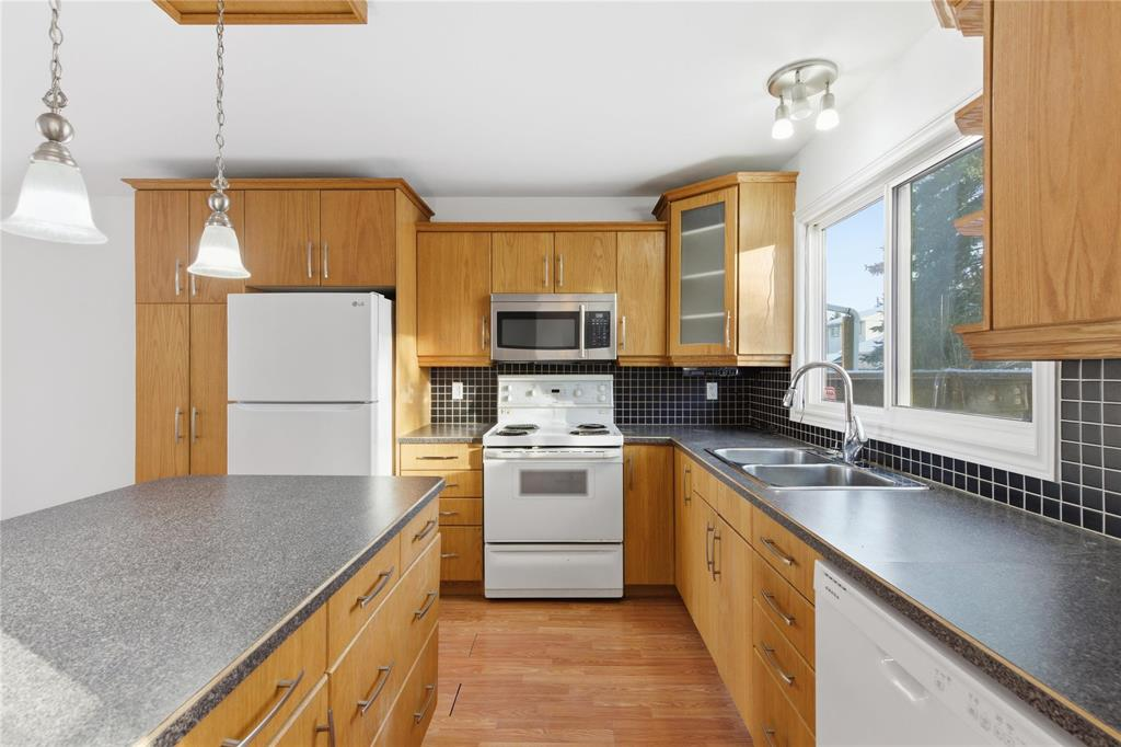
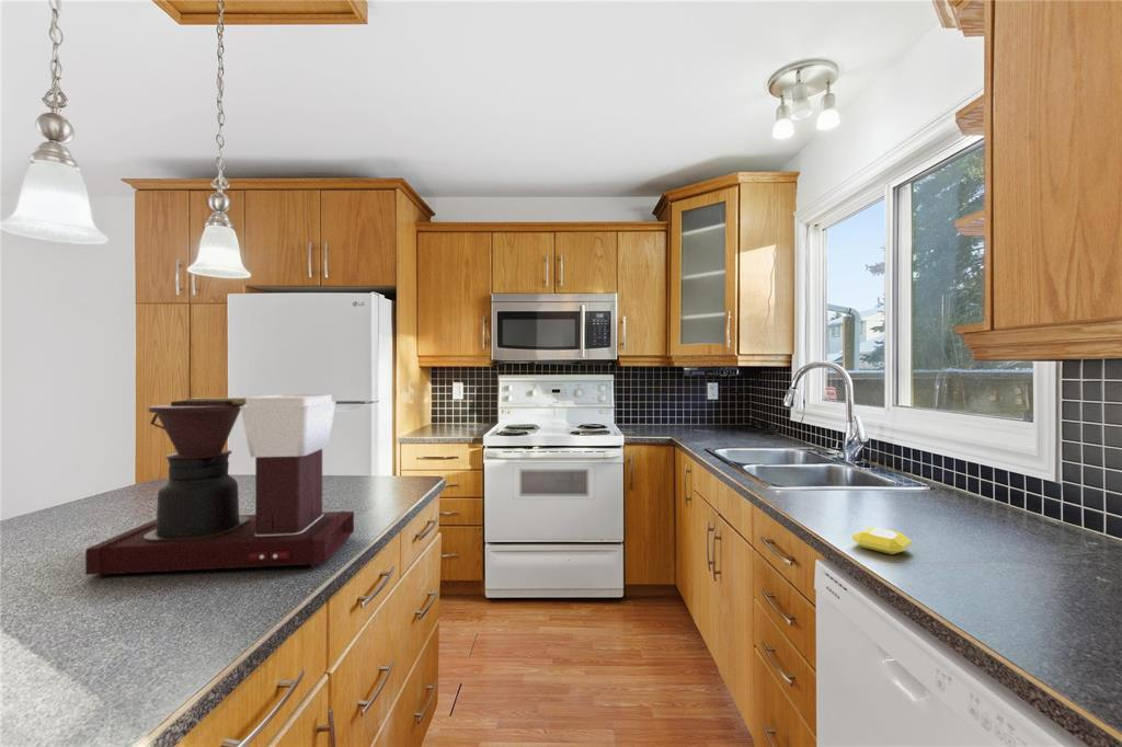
+ soap bar (881, 540)
+ coffee maker (232, 478)
